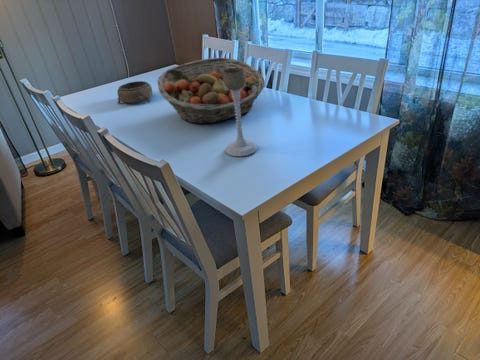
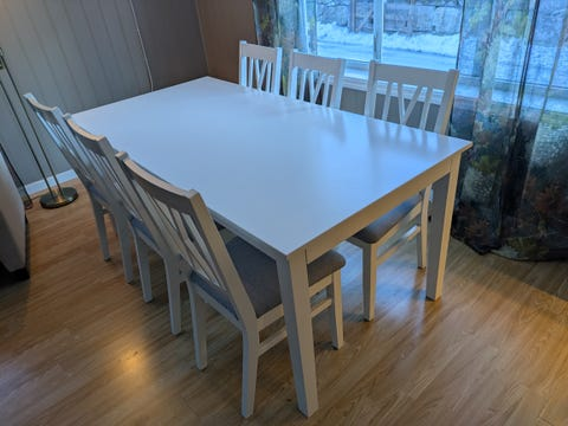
- candle holder (237, 111)
- fruit basket (212, 89)
- decorative bowl (135, 91)
